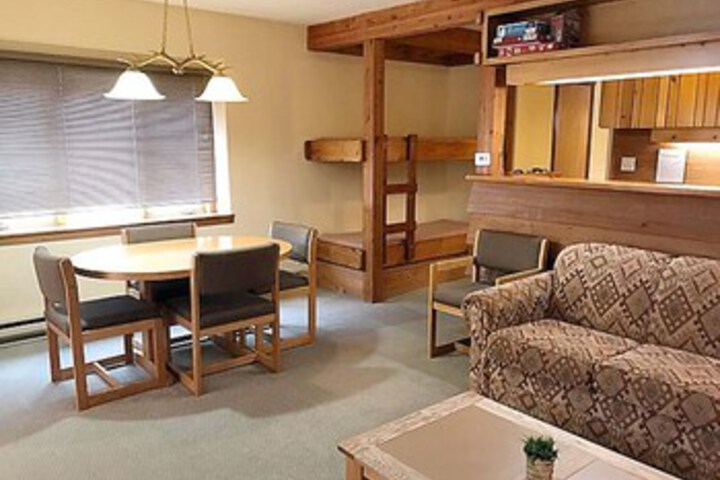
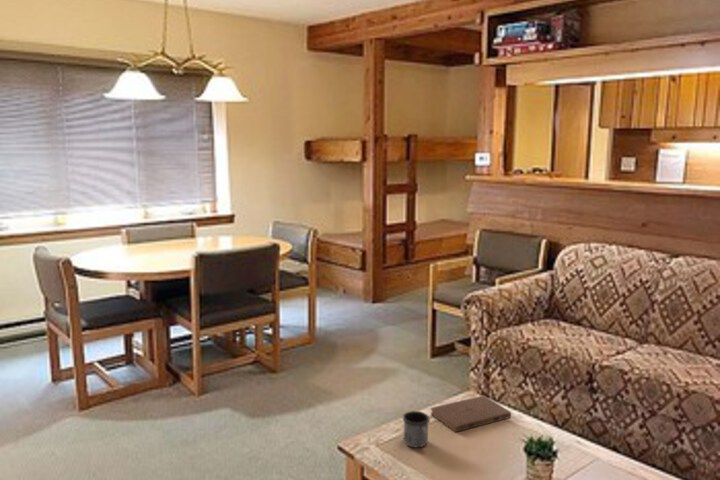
+ mug (417, 431)
+ book (470, 412)
